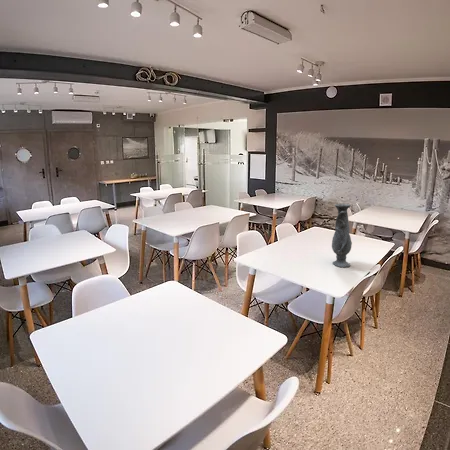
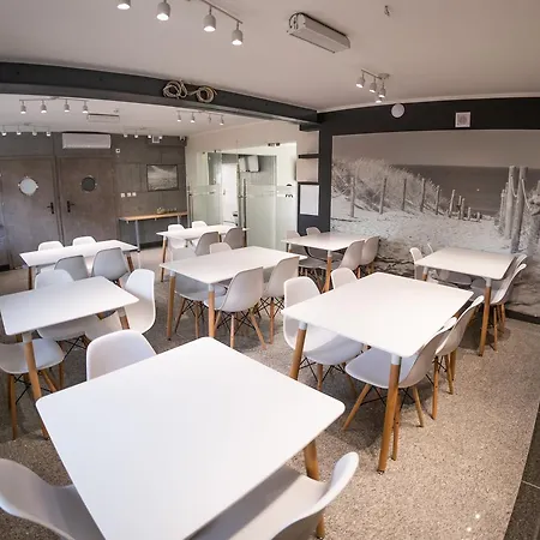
- vase (342, 234)
